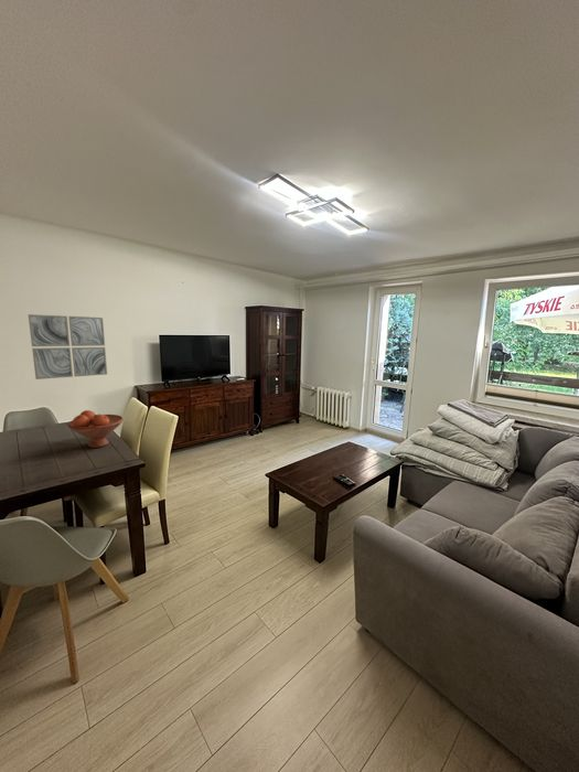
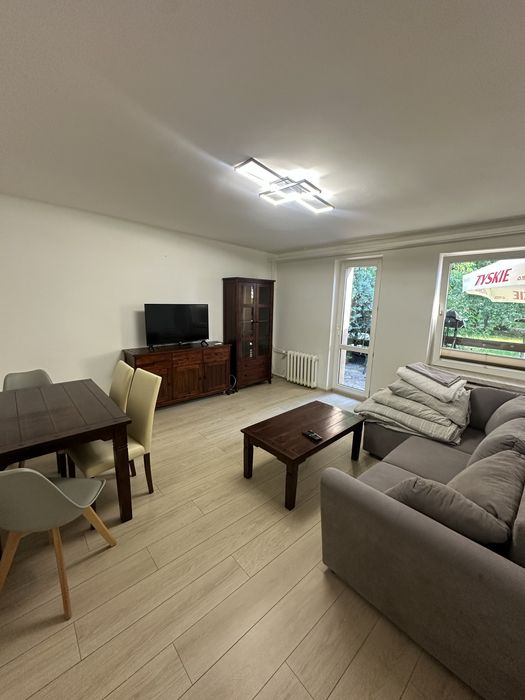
- wall art (69, 347)
- fruit bowl (97, 428)
